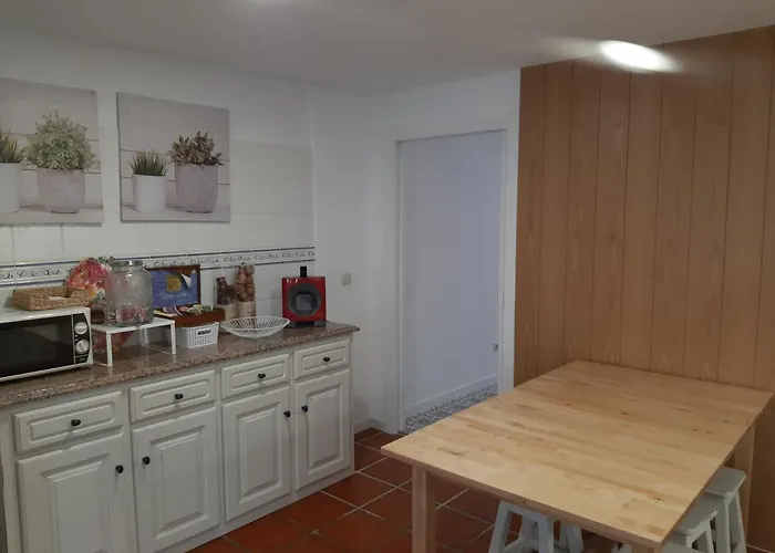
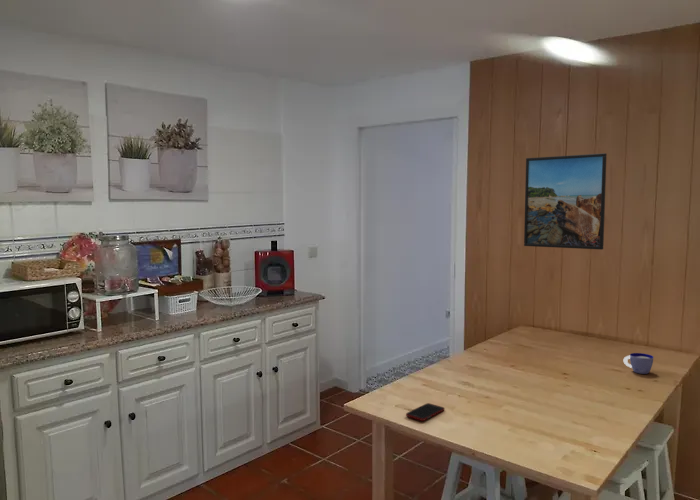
+ cup (637, 363)
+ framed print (563, 202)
+ cell phone (425, 411)
